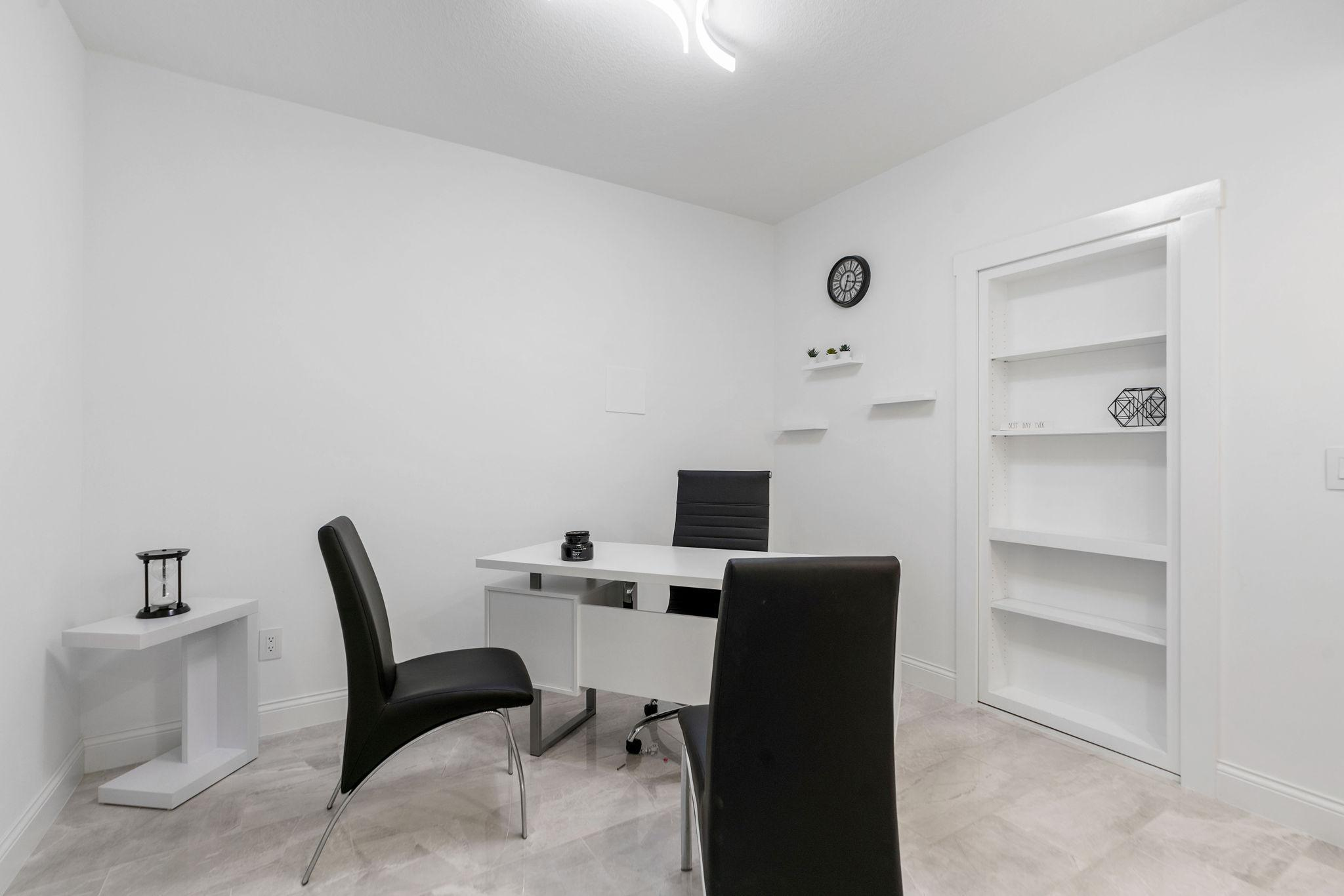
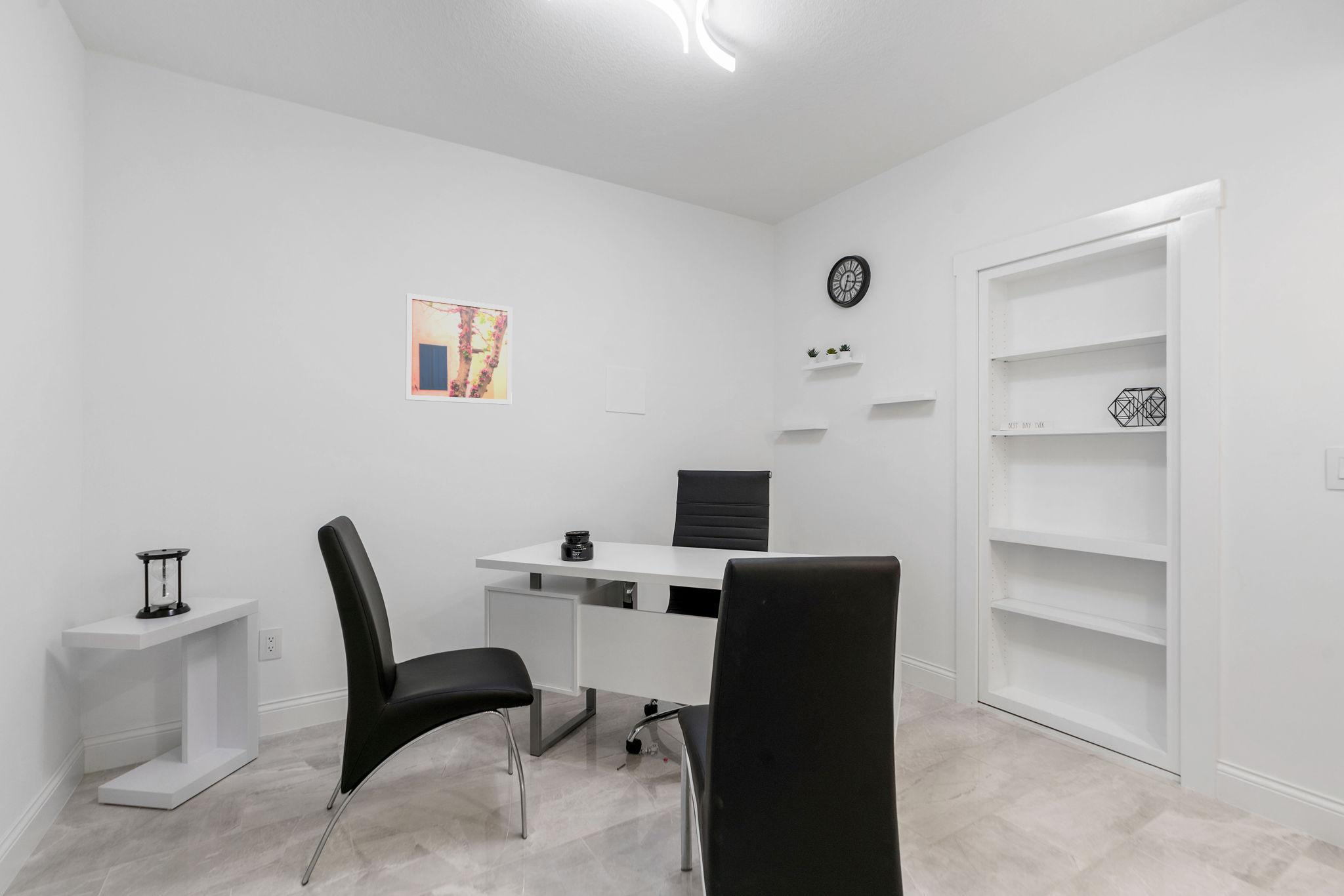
+ wall art (461, 352)
